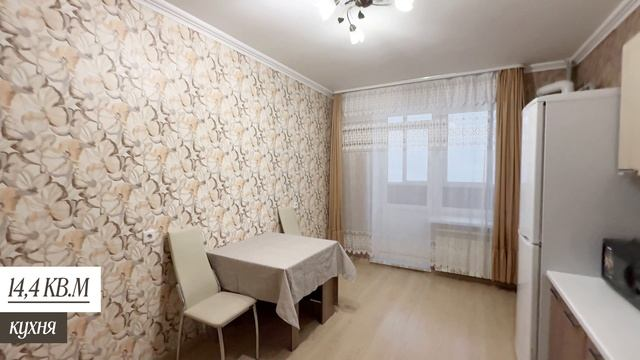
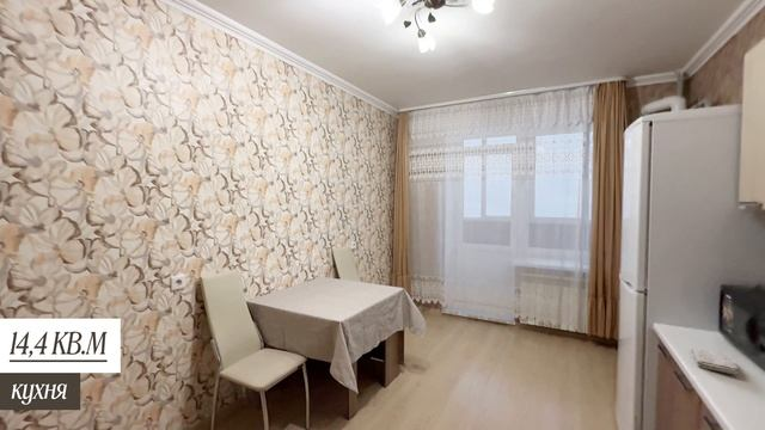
+ washcloth (712, 360)
